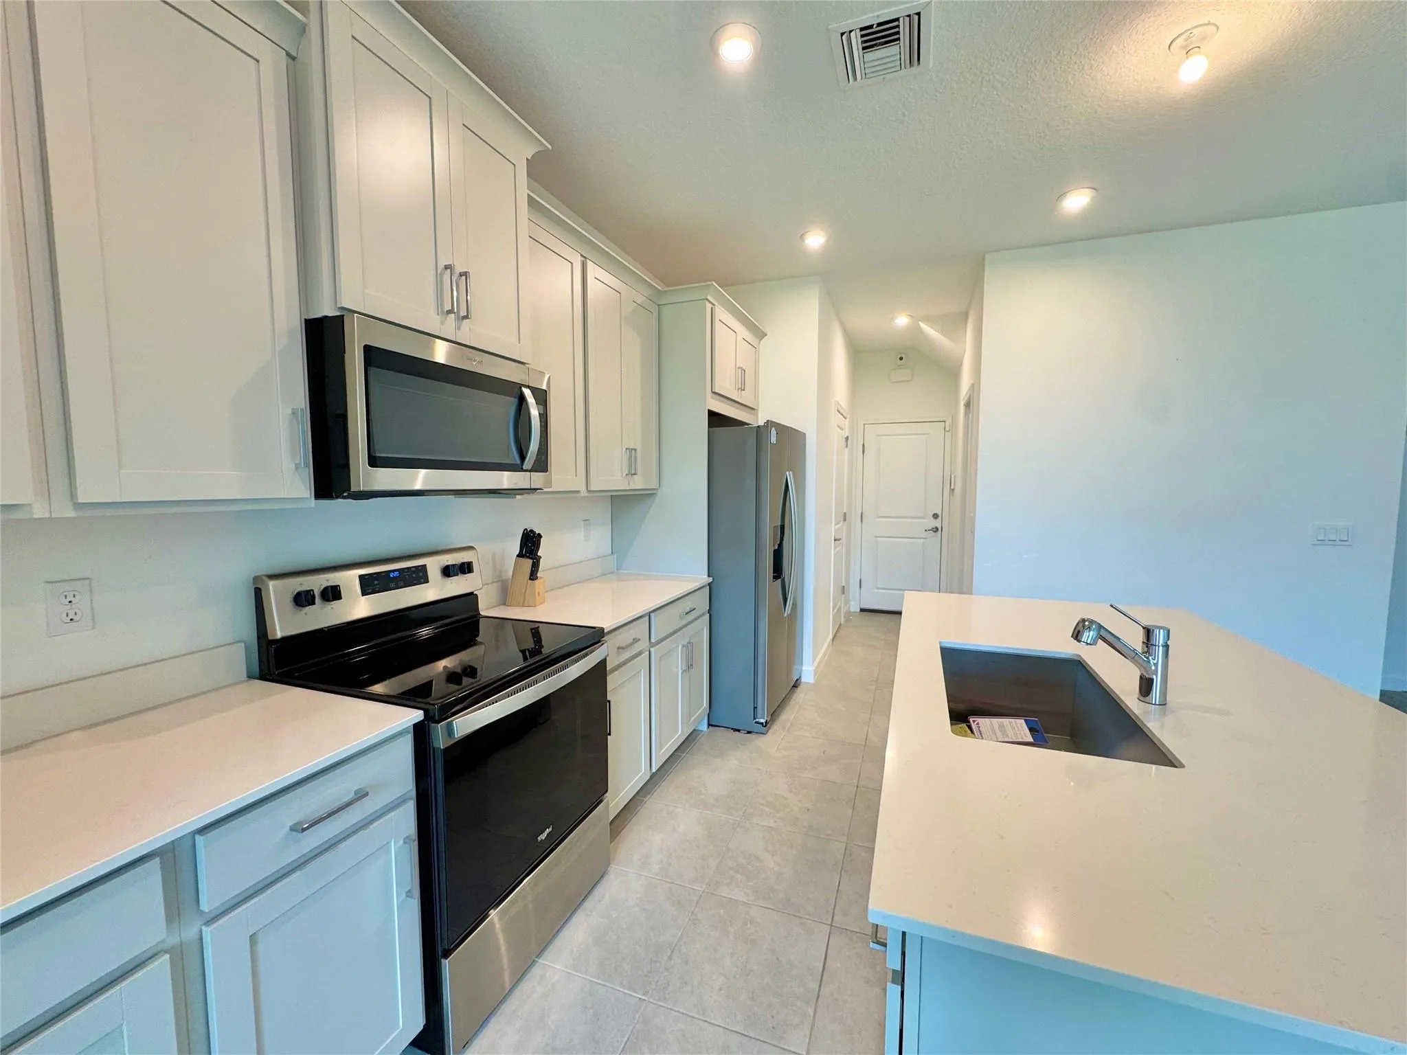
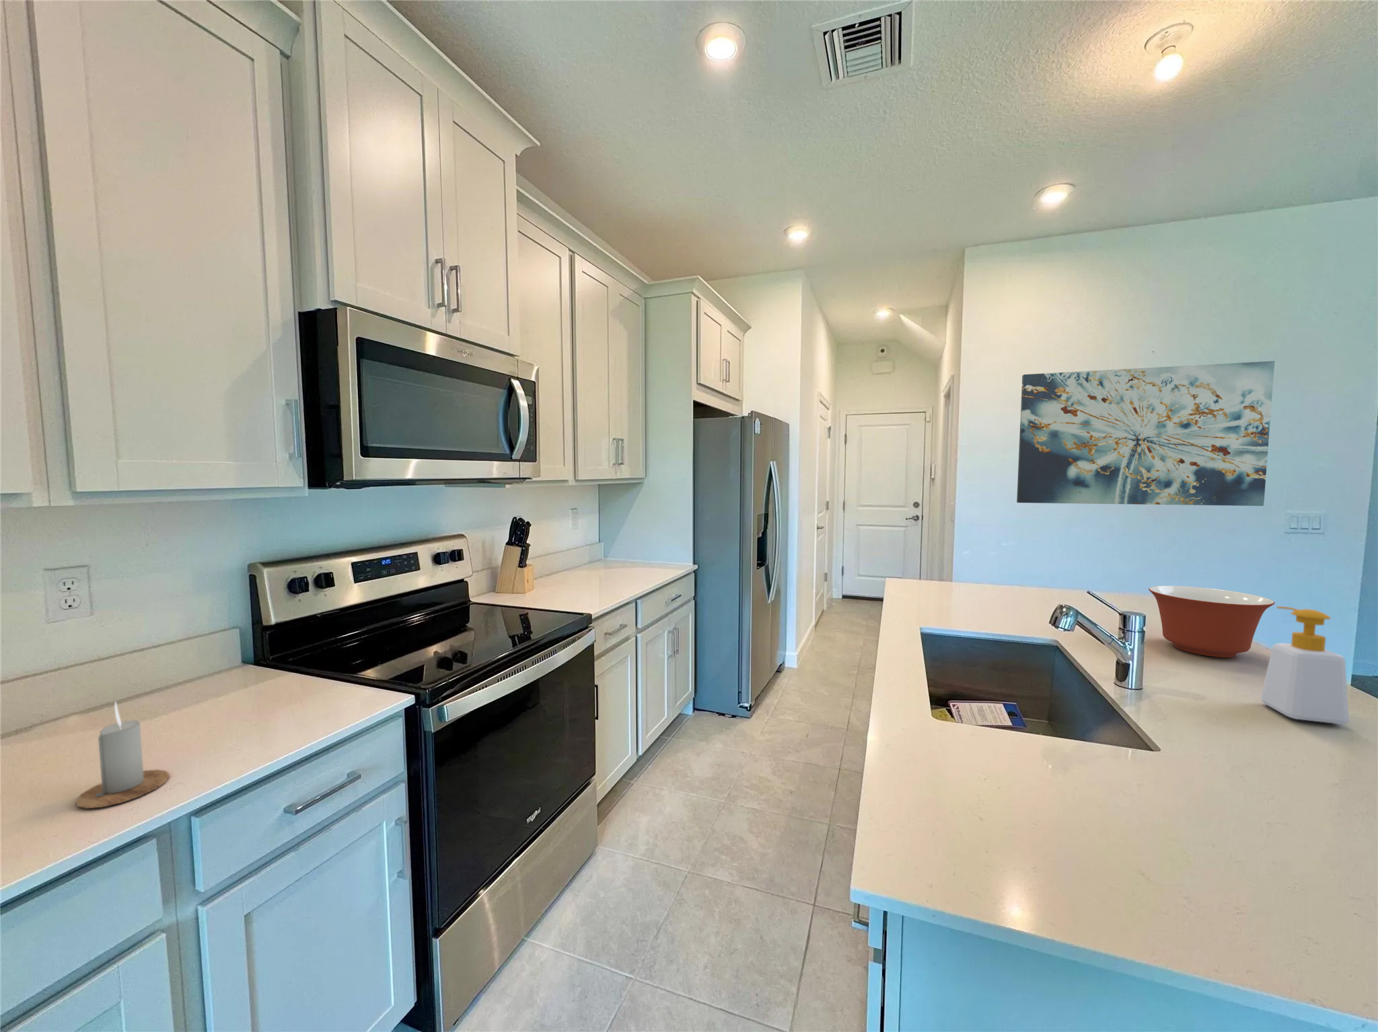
+ mixing bowl (1205, 622)
+ soap bottle (1298, 658)
+ wall art (1136, 437)
+ candle (122, 744)
